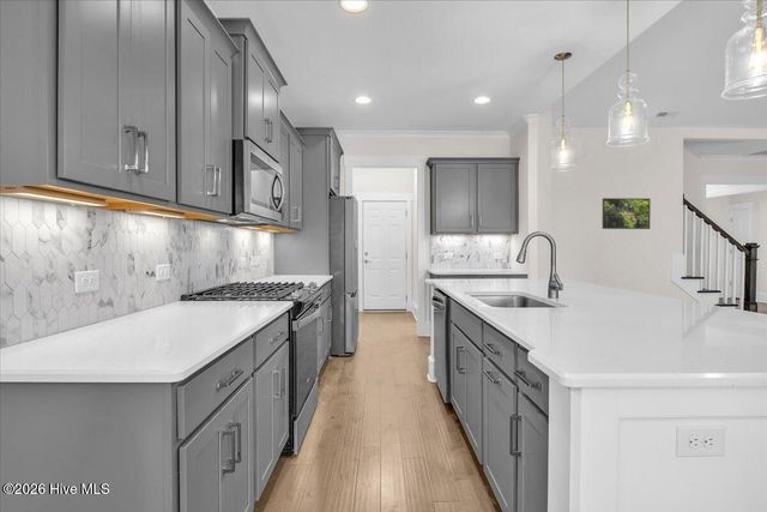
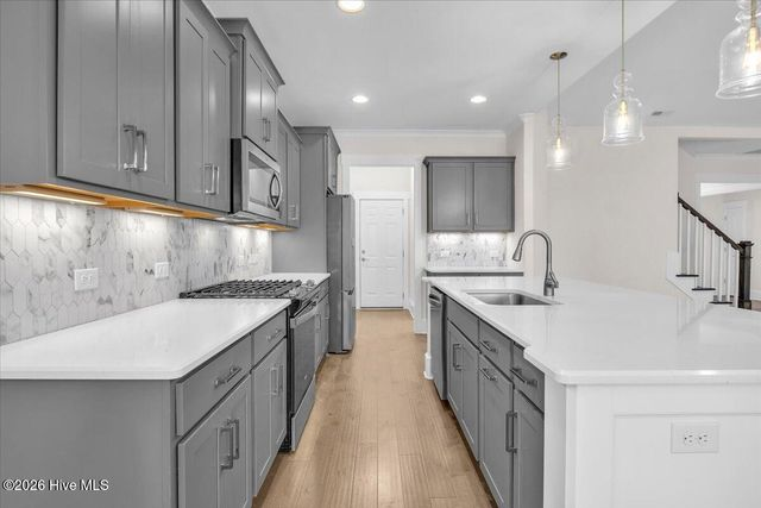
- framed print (626, 213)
